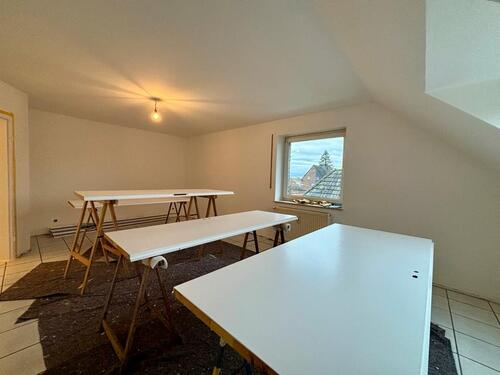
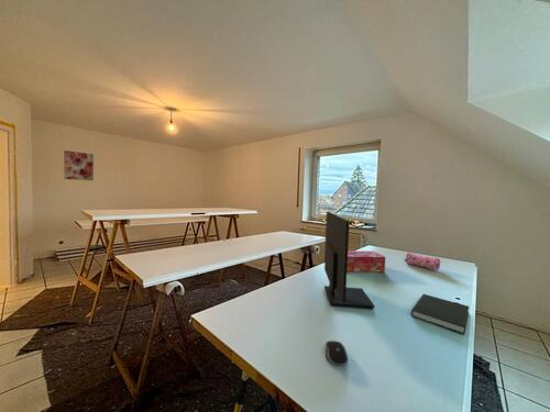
+ book (440, 311)
+ tissue box (358, 260)
+ wall art (78, 166)
+ pencil case (421, 260)
+ computer monitor (346, 256)
+ computer mouse (336, 349)
